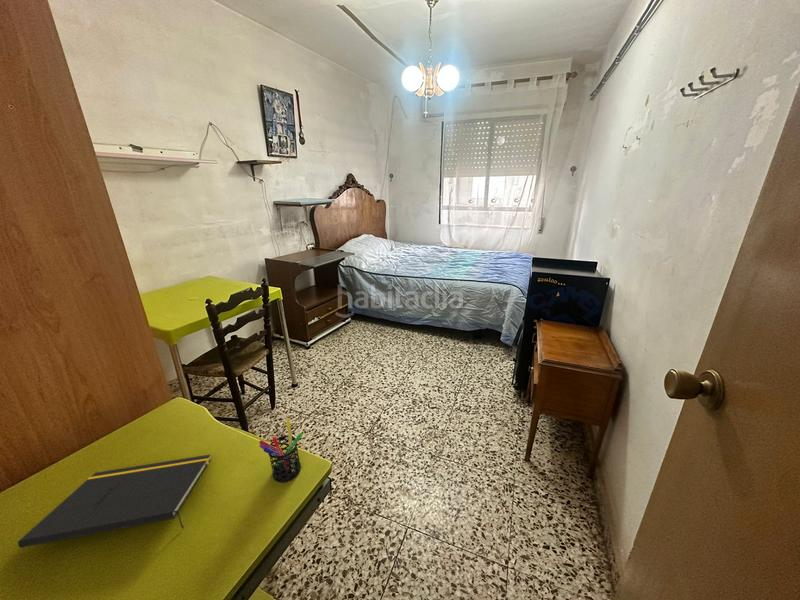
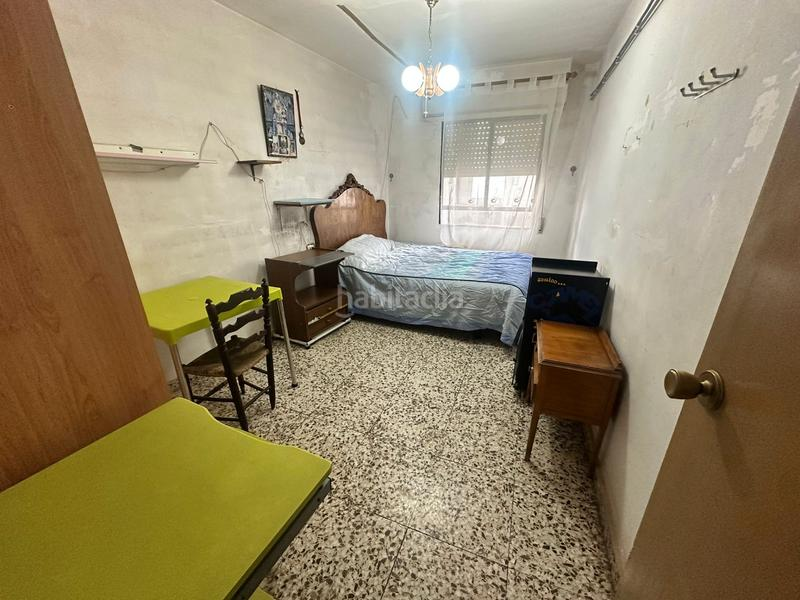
- notepad (130, 493)
- pen holder (286, 451)
